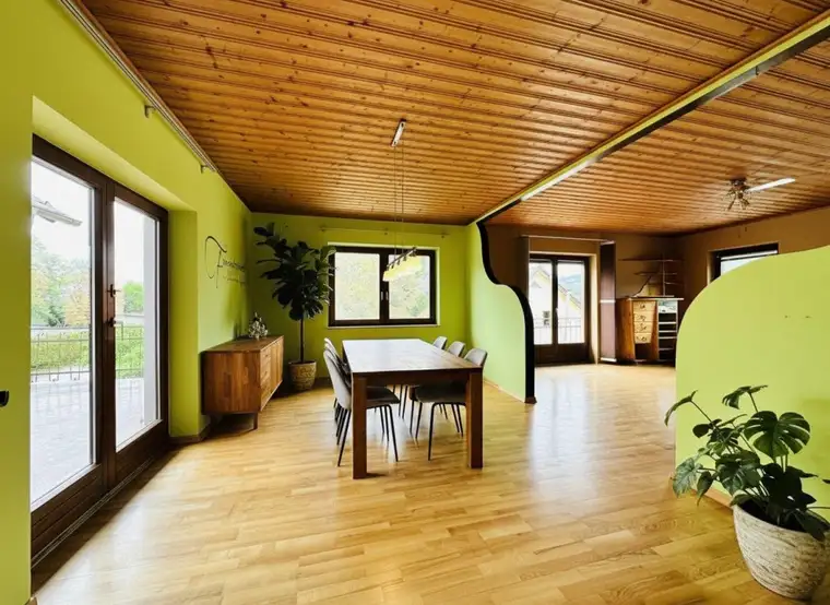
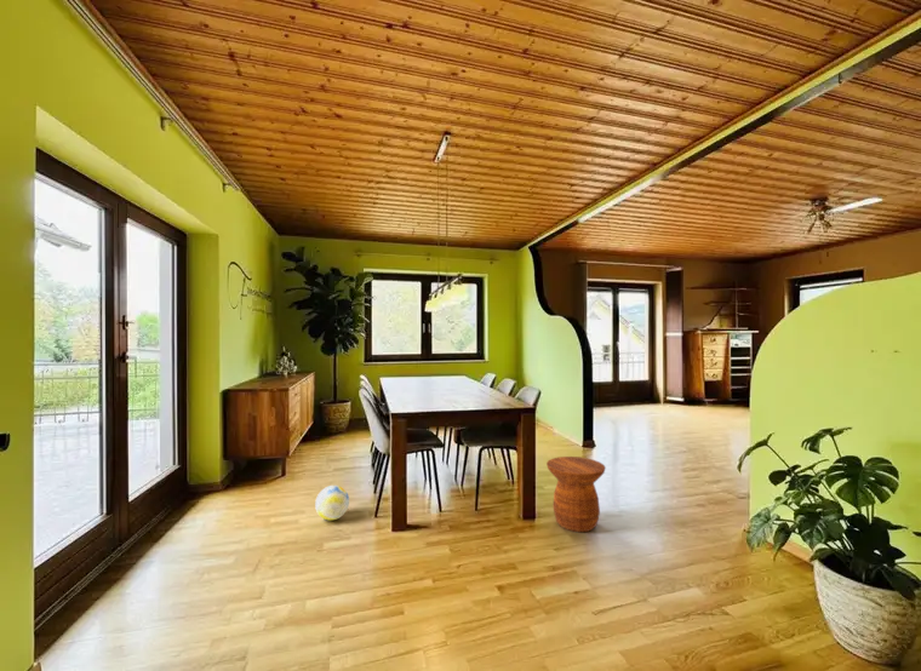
+ side table (576, 493)
+ ball (332, 501)
